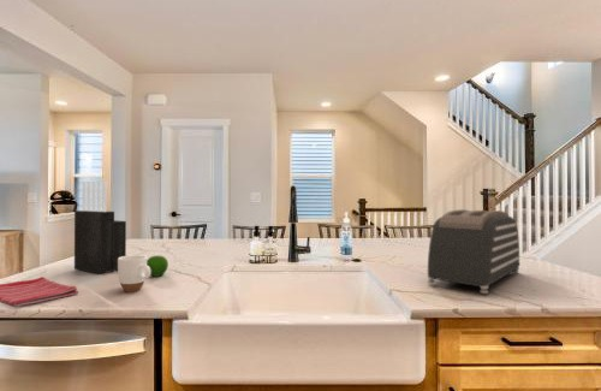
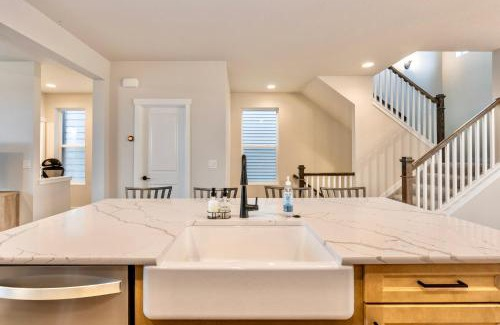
- mug (136, 274)
- dish towel (30, 290)
- toaster (477, 243)
- knife block (102, 225)
- apple (156, 266)
